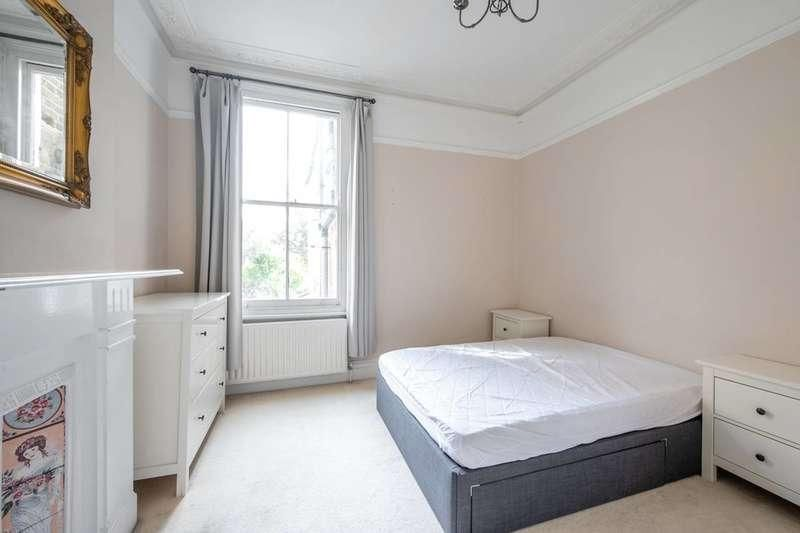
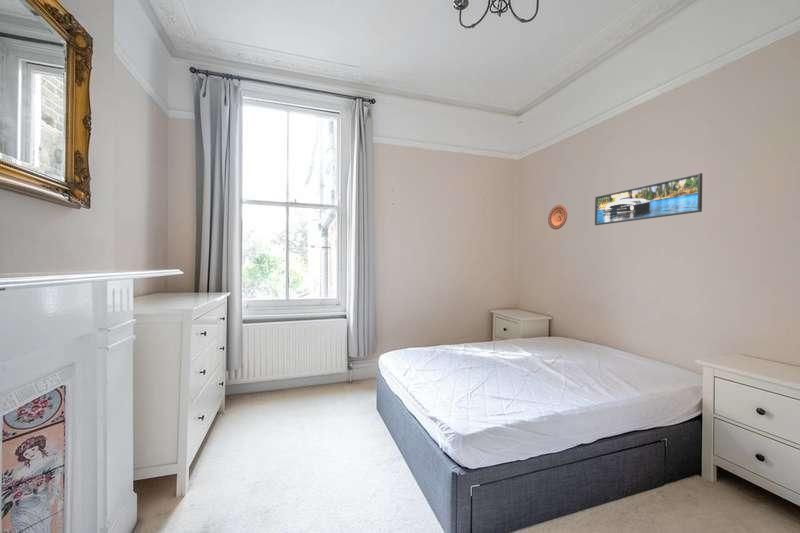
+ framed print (640, 203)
+ decorative plate (557, 217)
